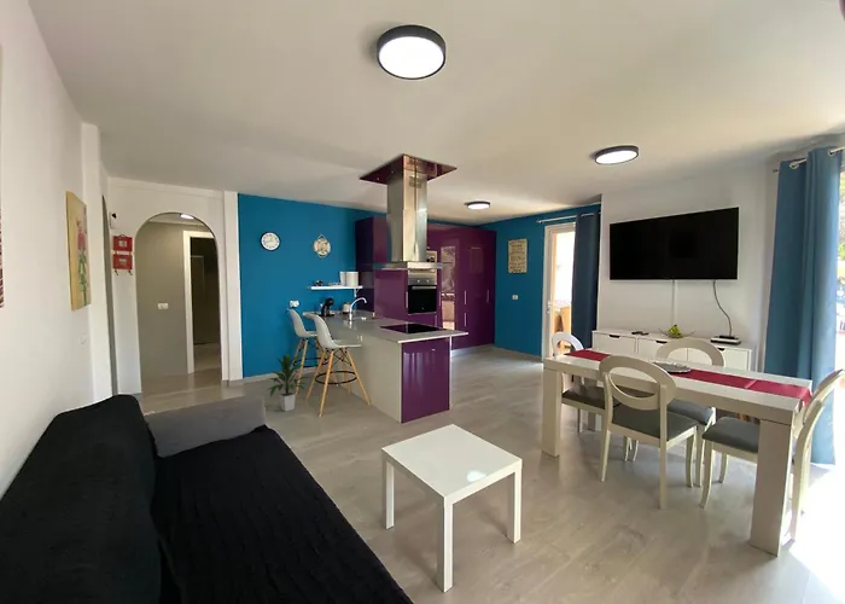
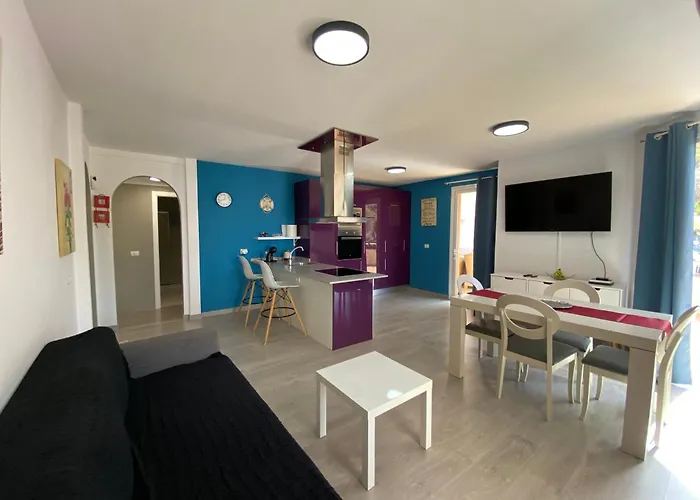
- indoor plant (286, 379)
